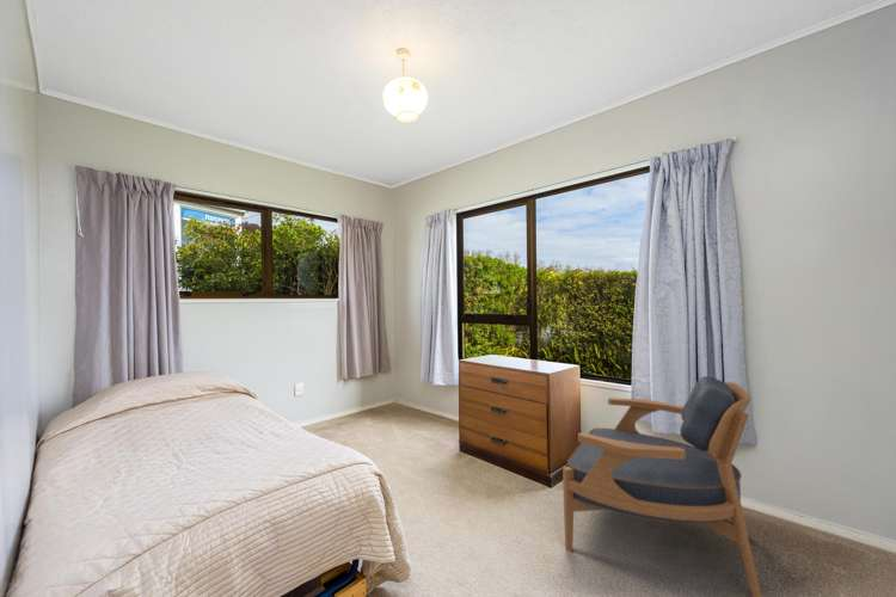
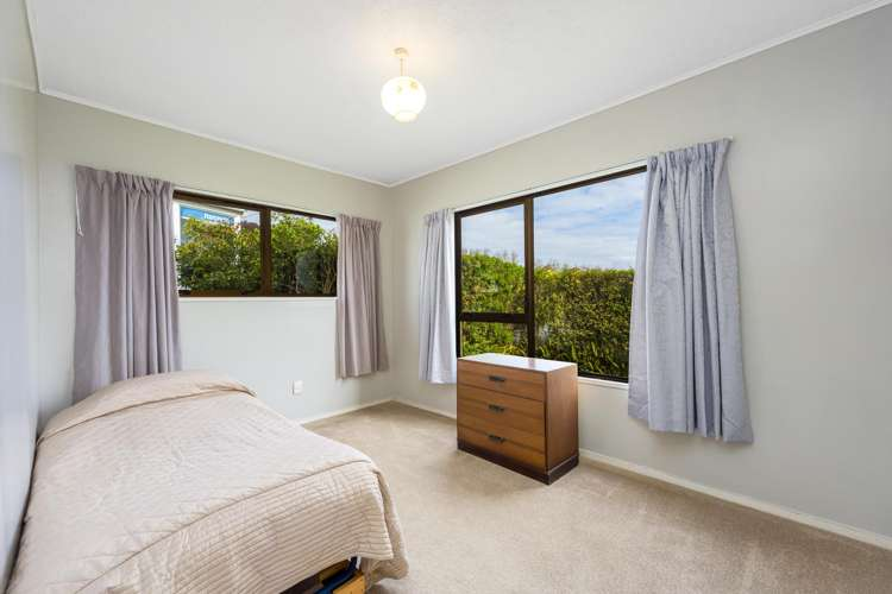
- armchair (656, 457)
